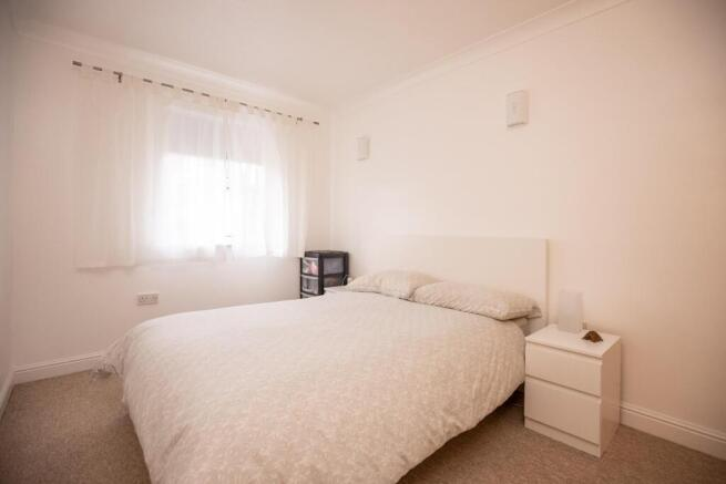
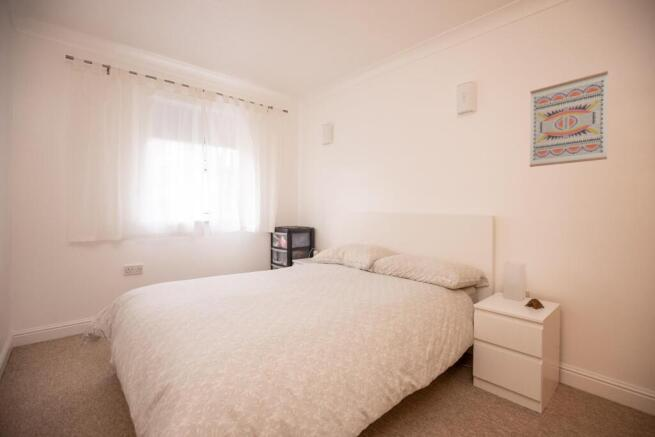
+ wall art (566, 122)
